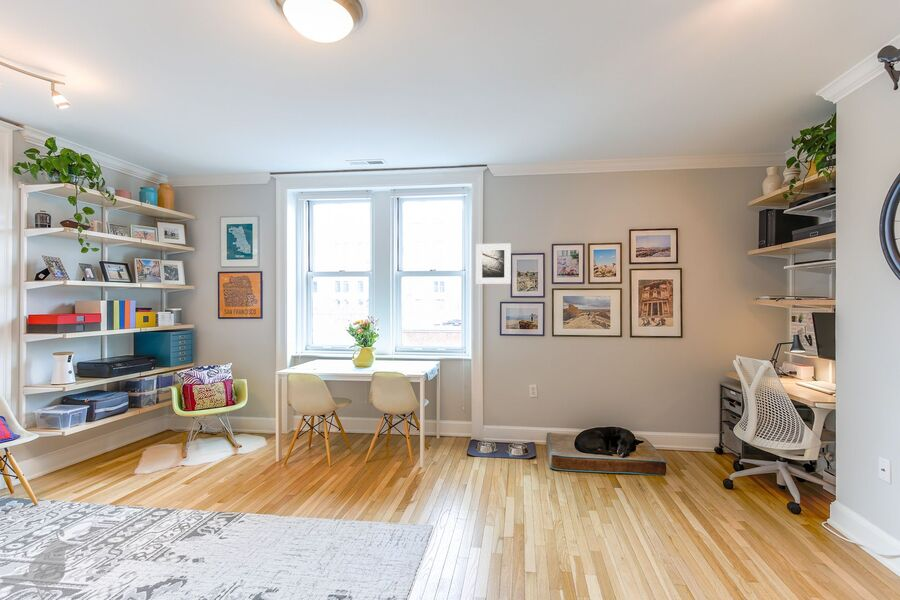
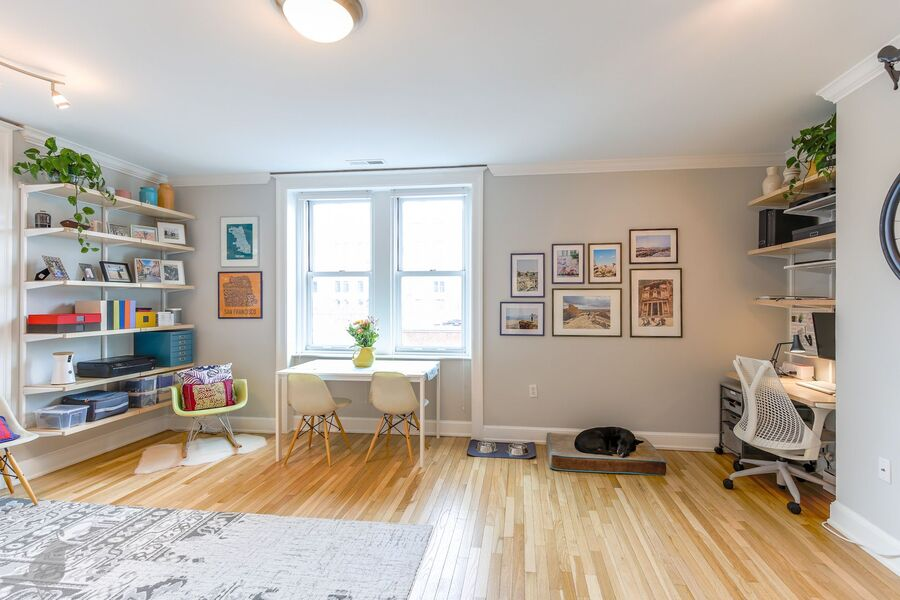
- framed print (493, 263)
